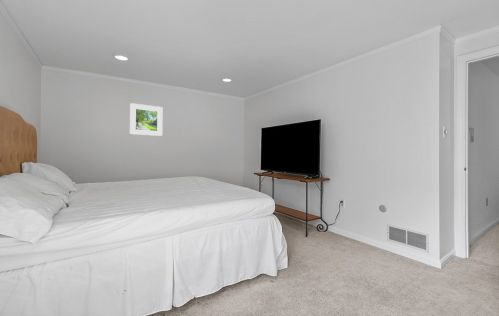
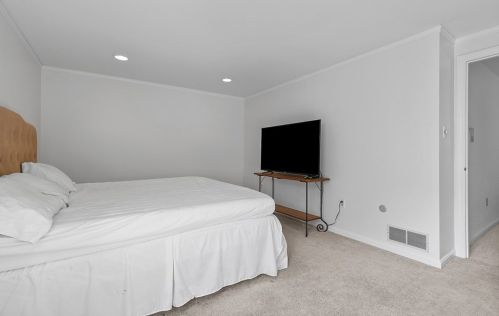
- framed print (146, 120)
